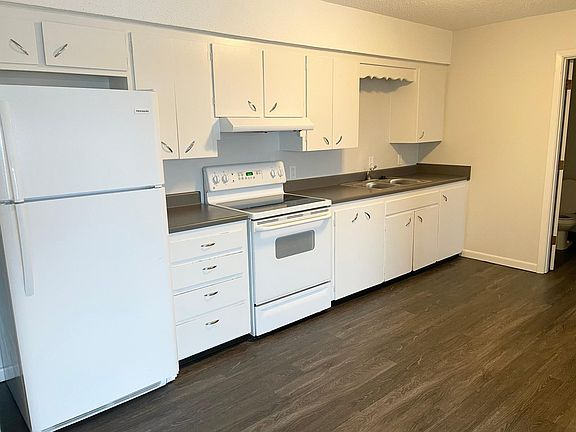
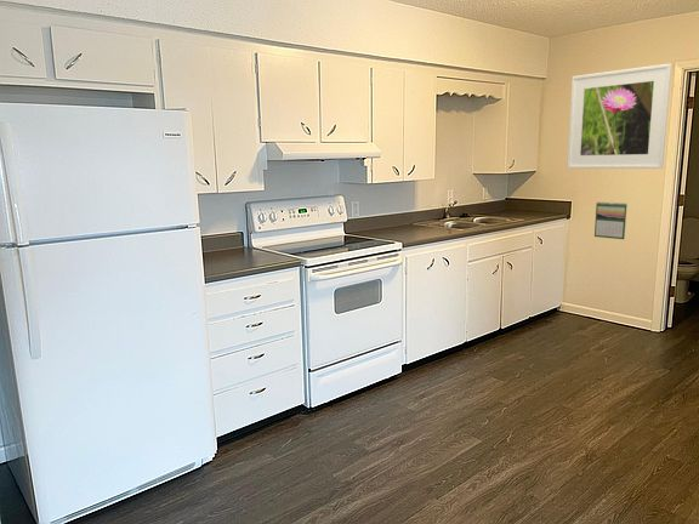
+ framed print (615, 120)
+ calendar (609, 220)
